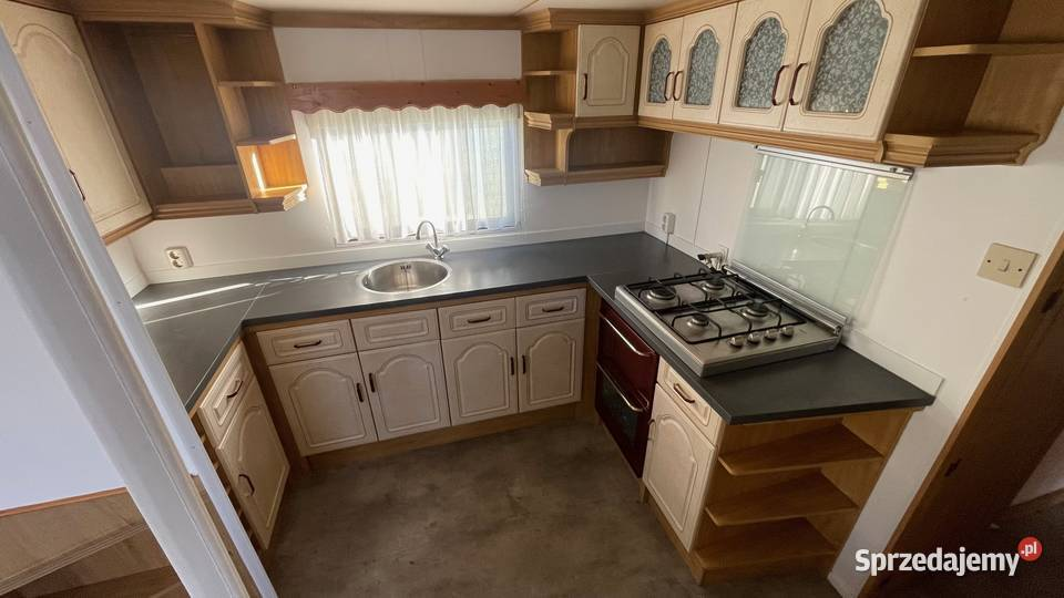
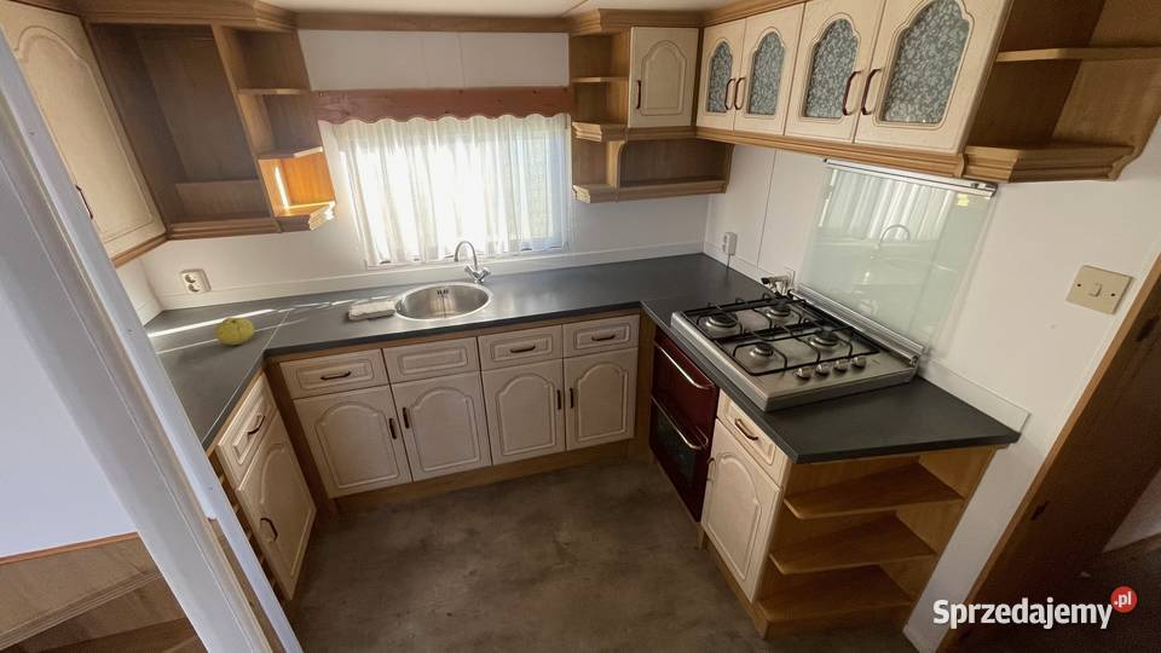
+ washcloth (371, 310)
+ fruit (235, 331)
